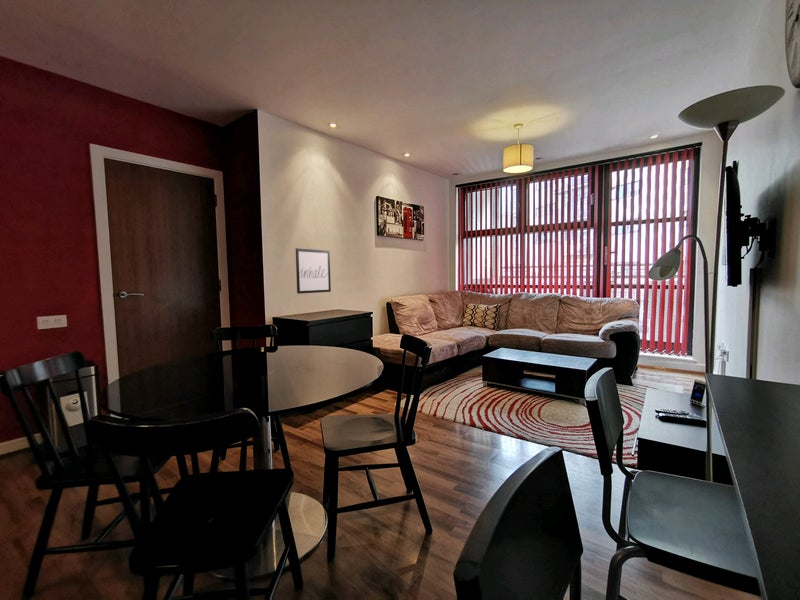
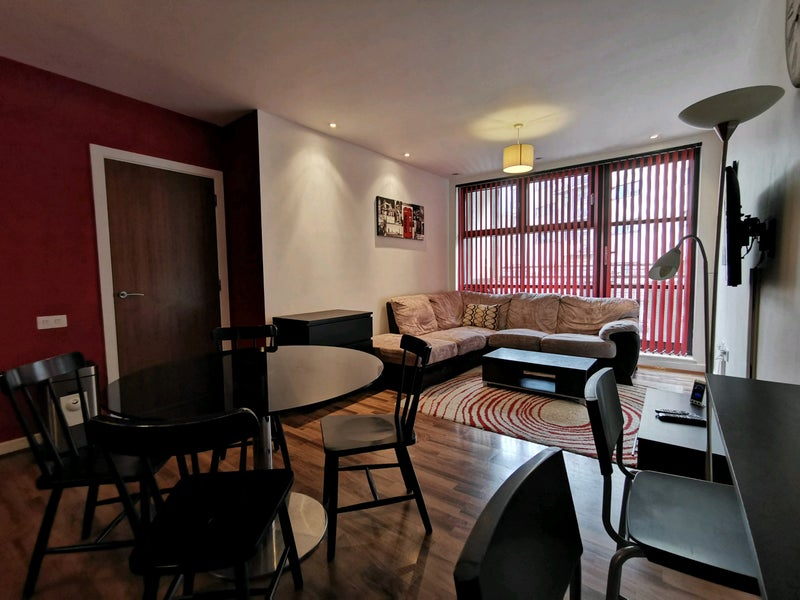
- wall art (314, 271)
